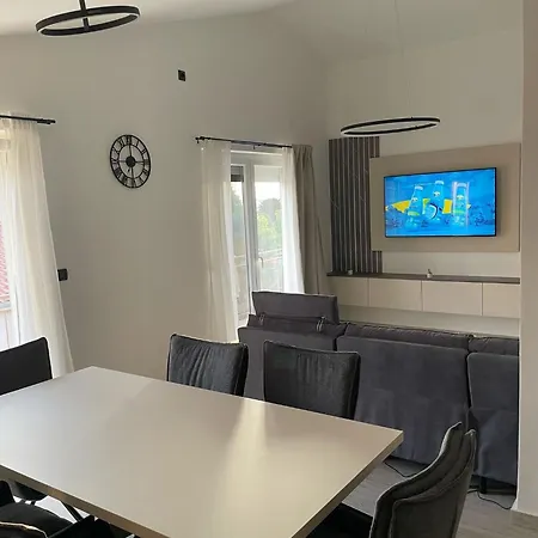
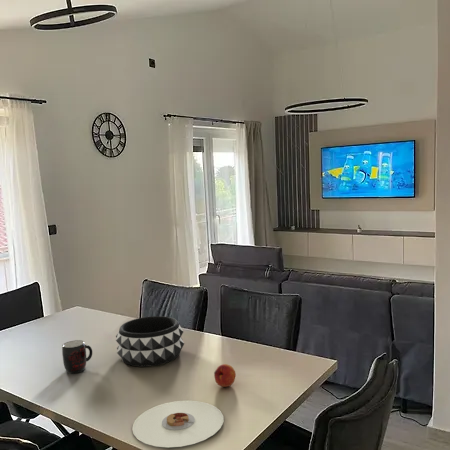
+ plate (178, 419)
+ fruit (224, 375)
+ decorative bowl (150, 340)
+ mug (78, 355)
